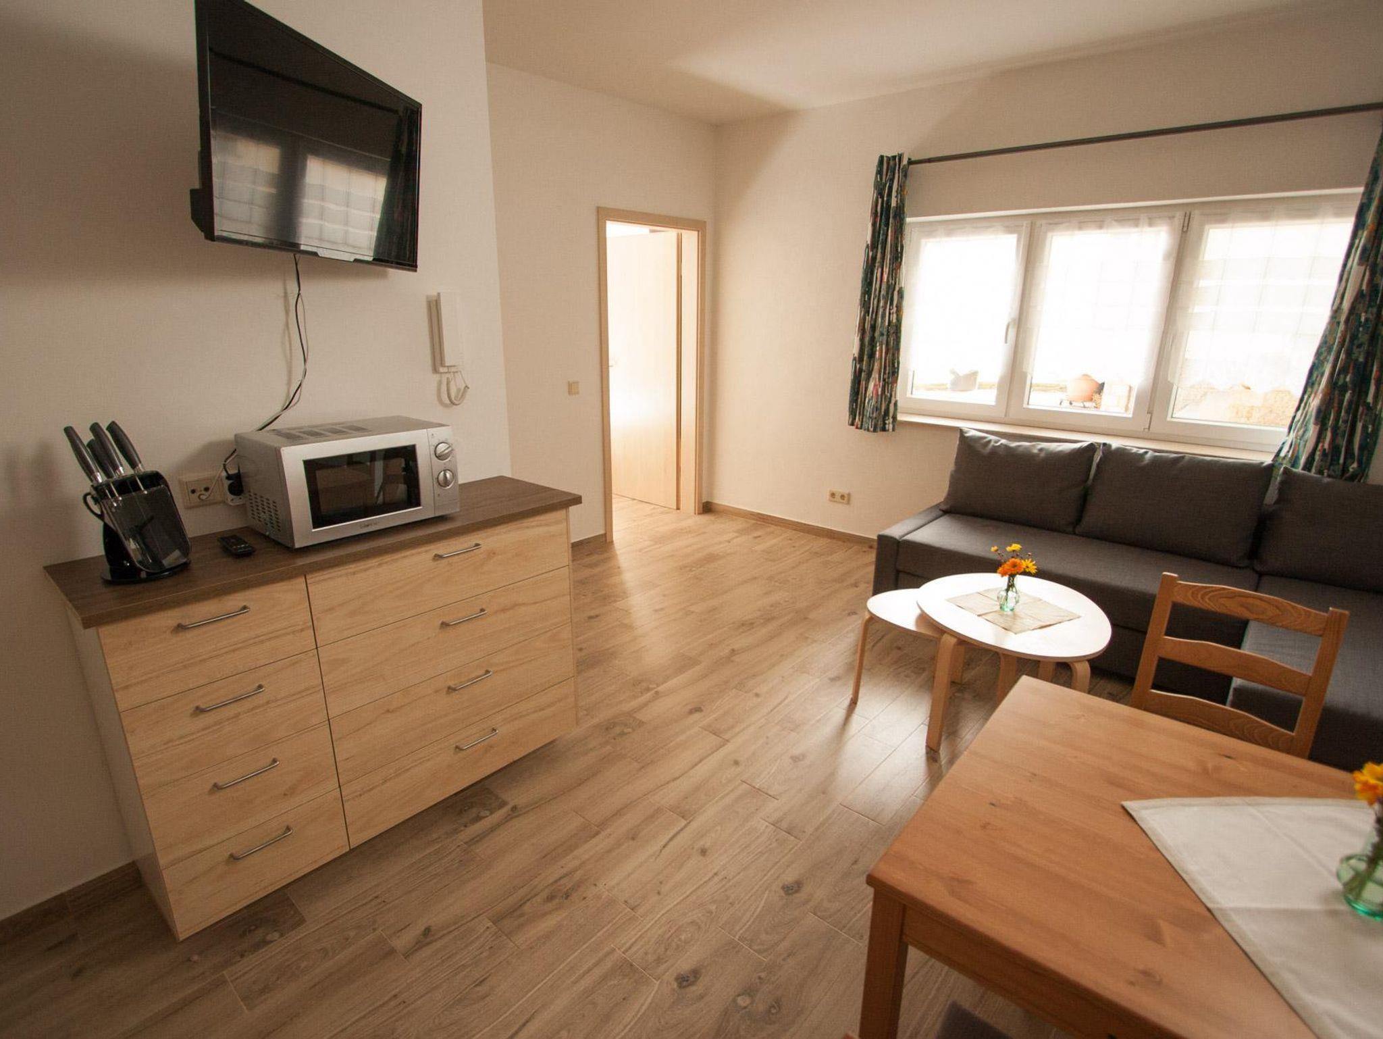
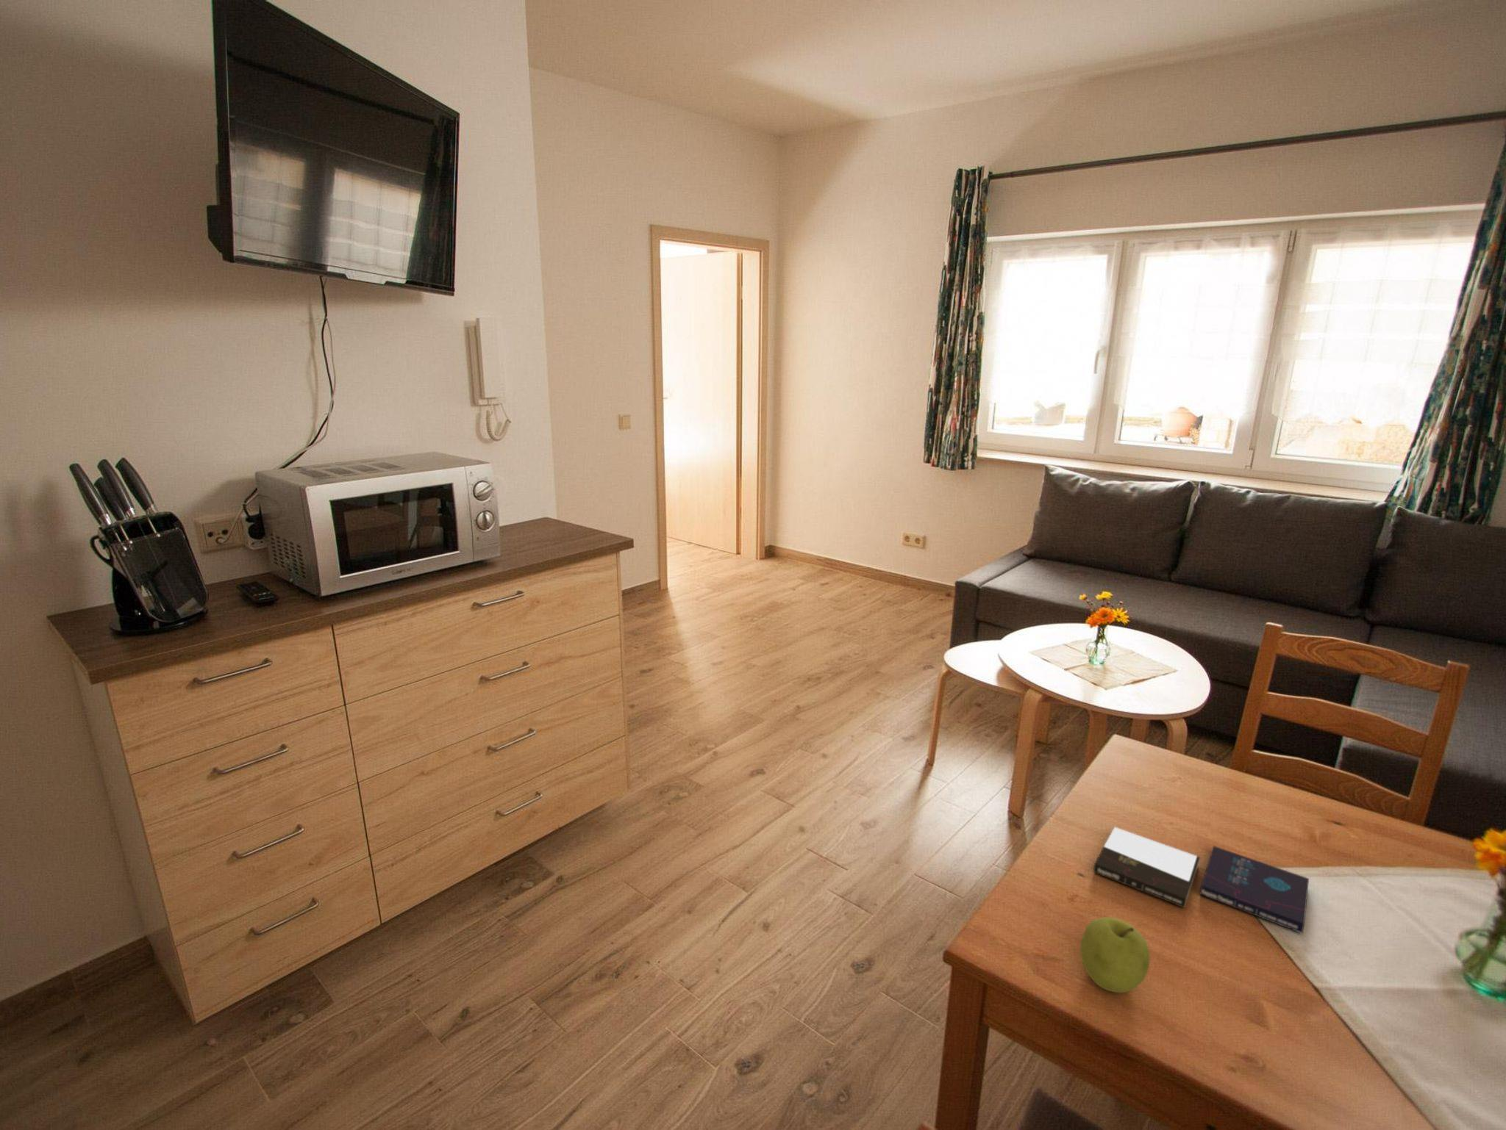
+ music album box set (1195, 875)
+ fruit (1114, 952)
